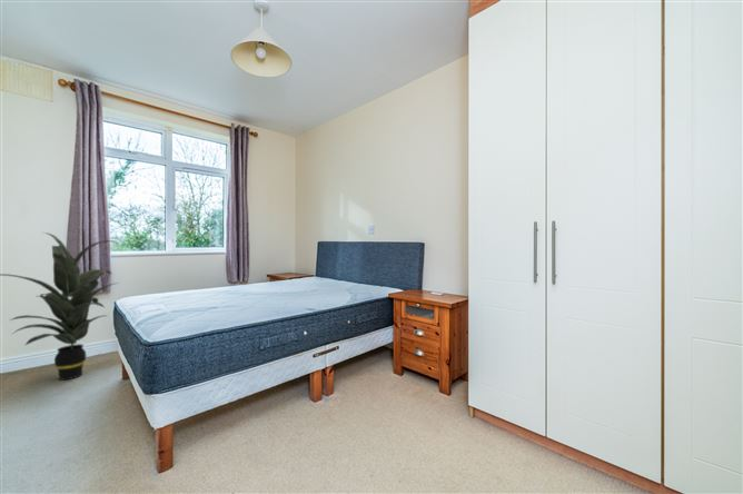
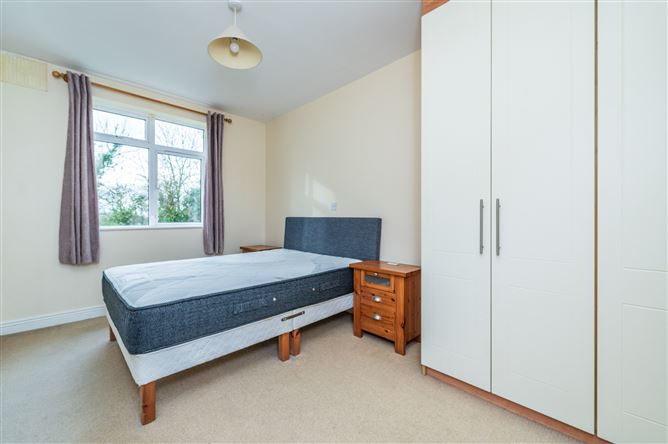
- indoor plant (66, 304)
